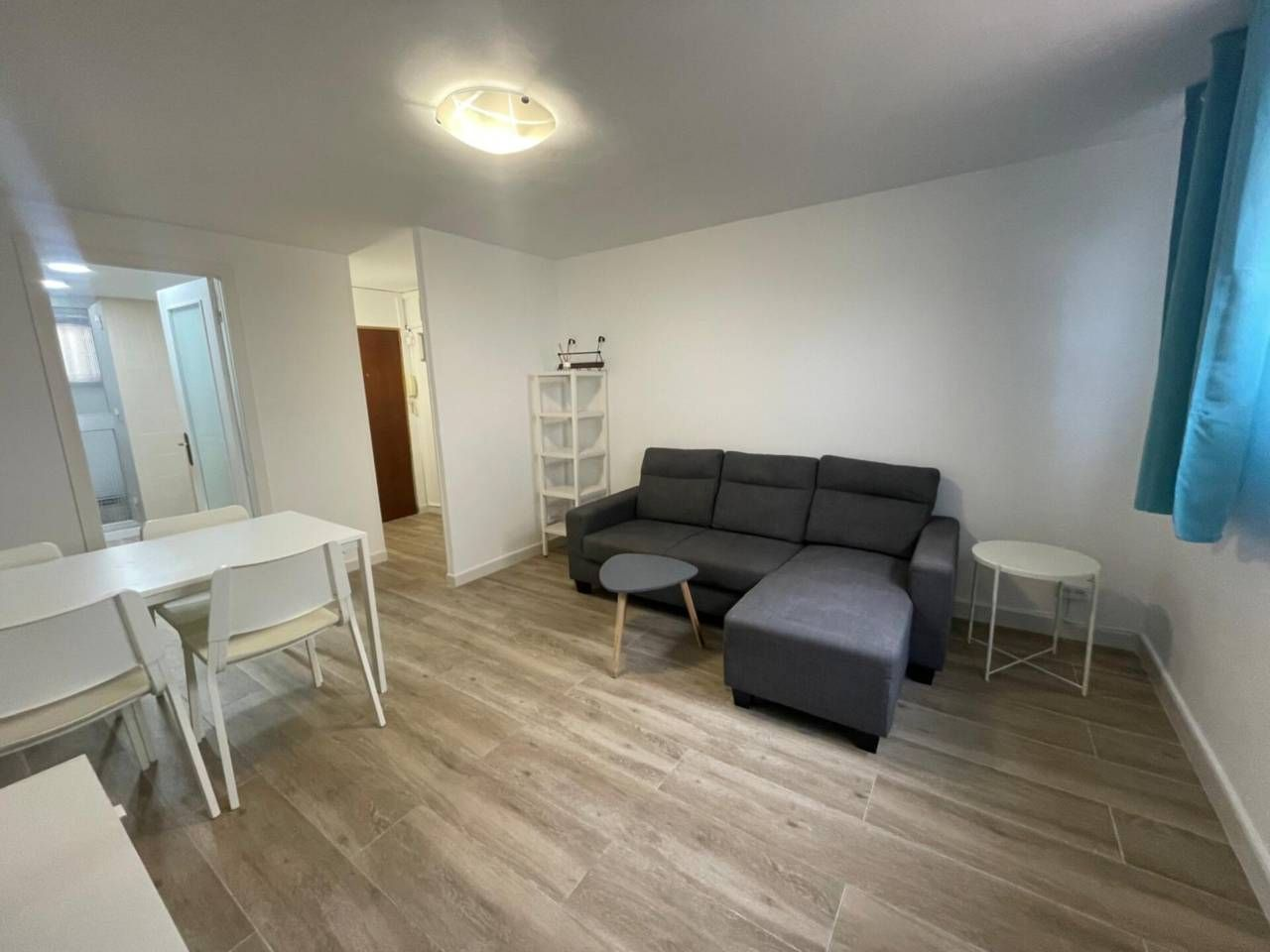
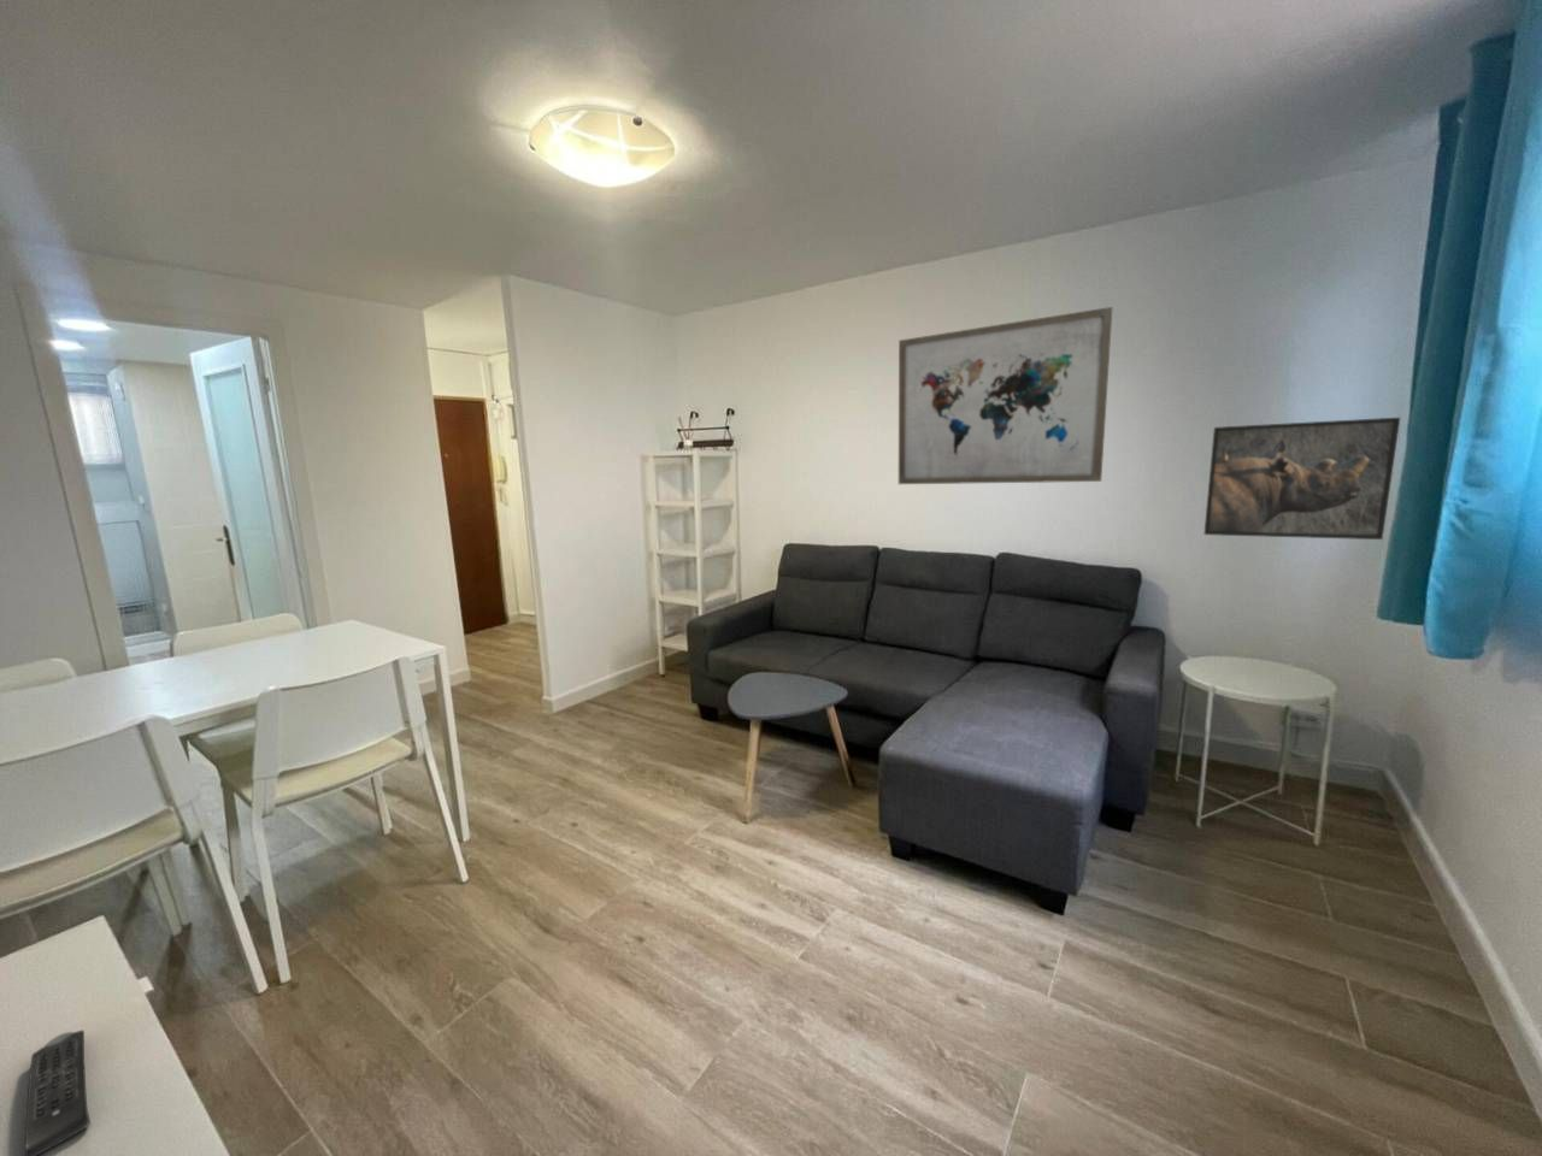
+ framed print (1294, 481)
+ wall art (993, 406)
+ remote control (57, 1083)
